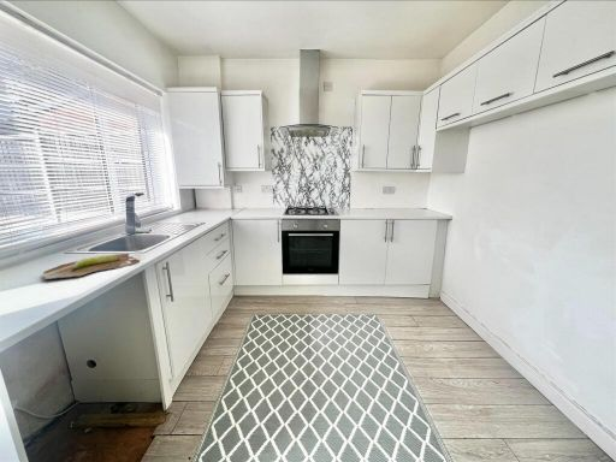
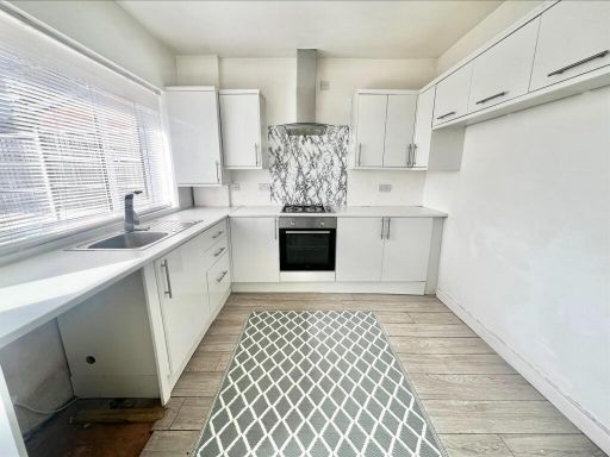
- cutting board (94, 261)
